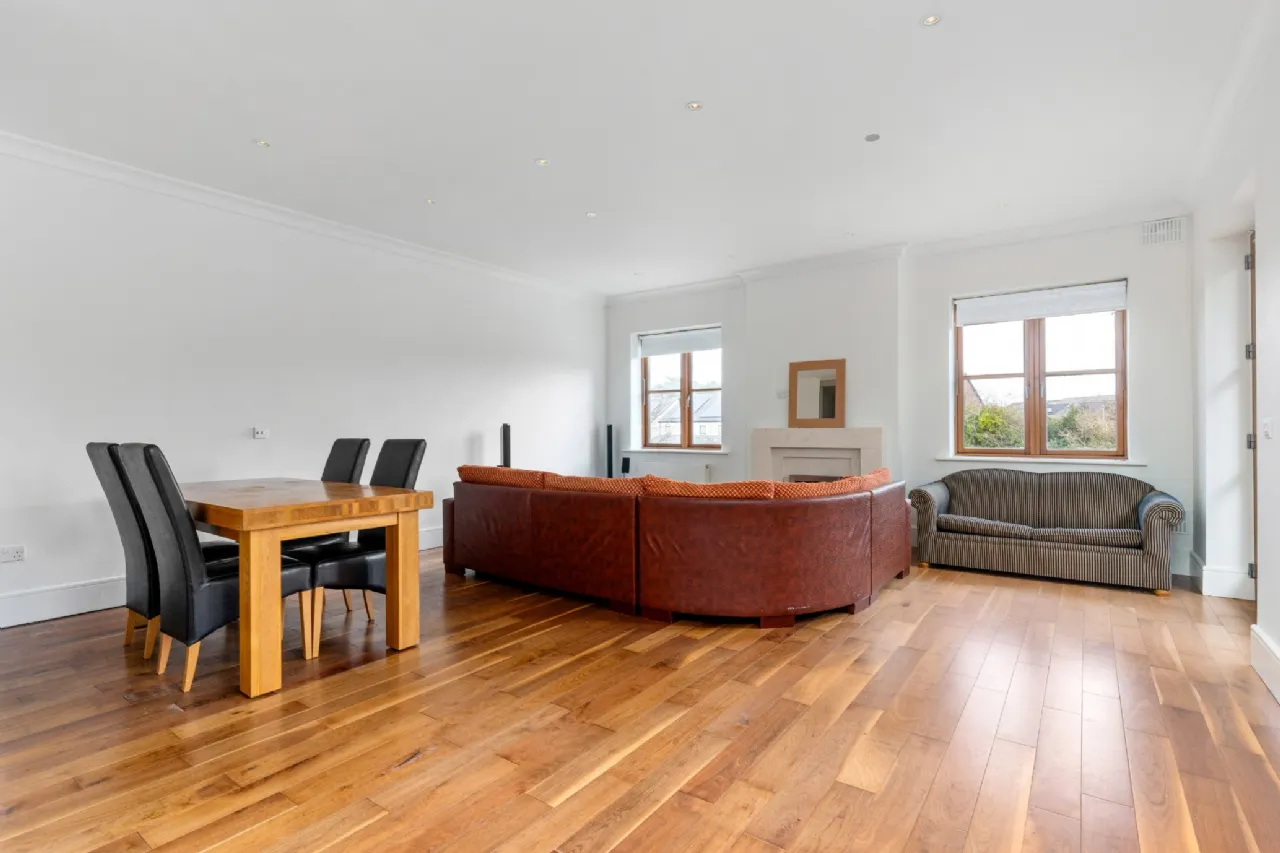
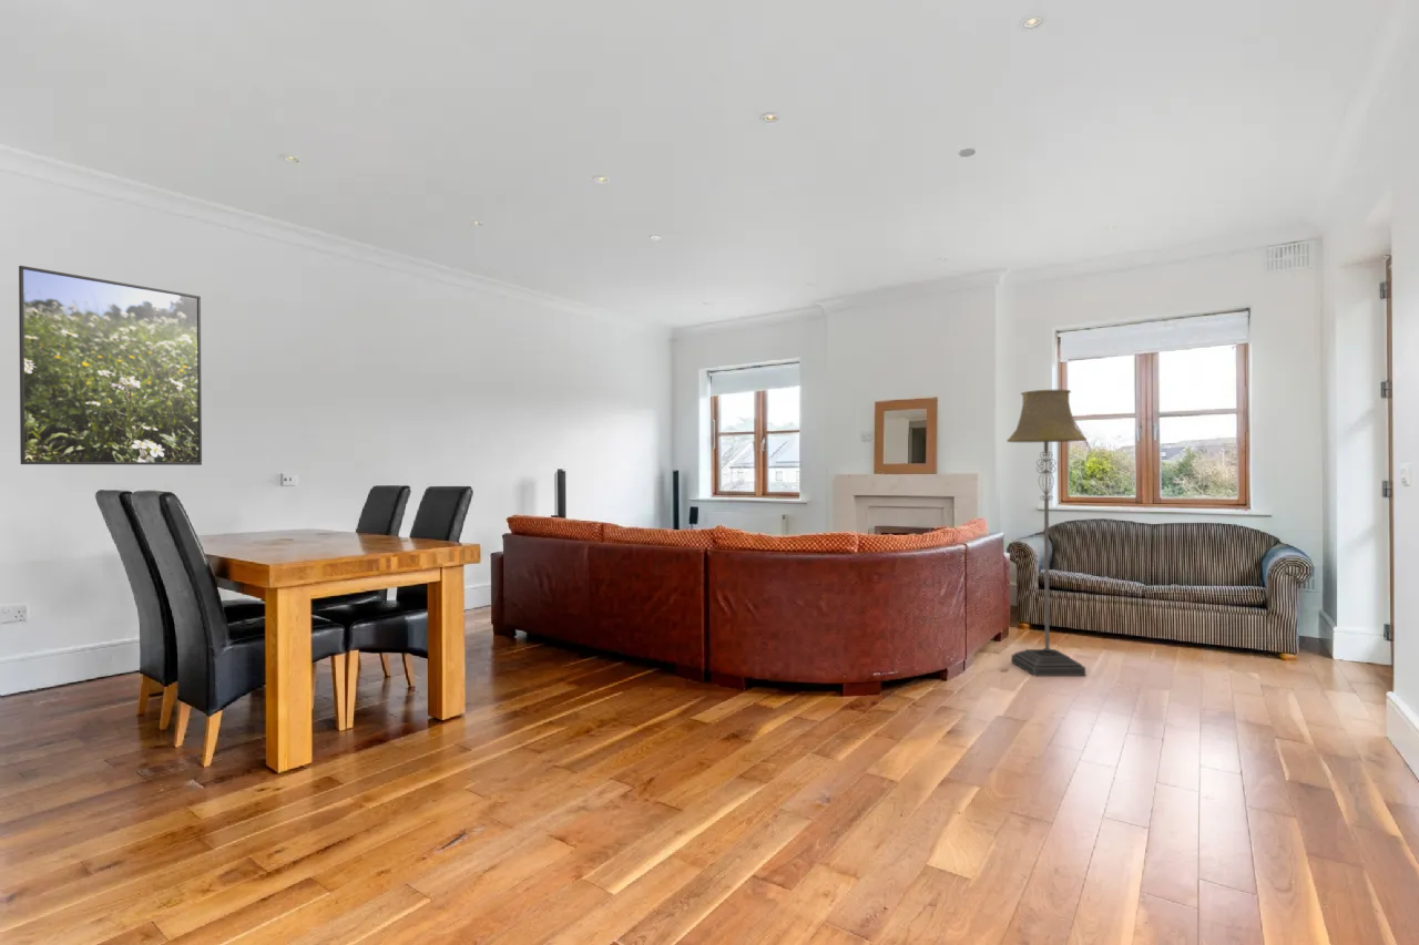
+ floor lamp (1045, 530)
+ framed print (118, 373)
